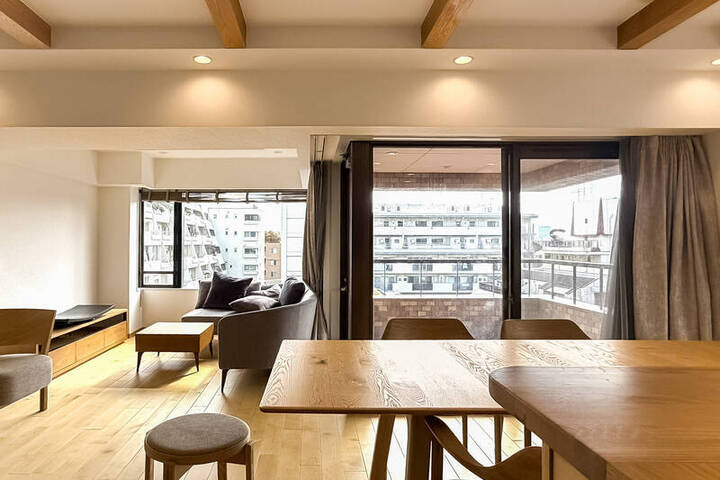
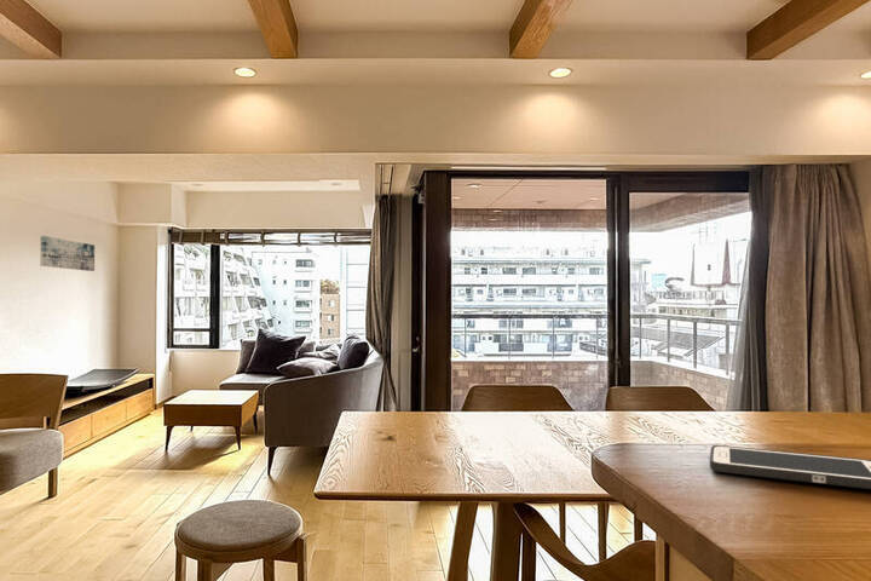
+ cell phone (794, 466)
+ wall art (69, 254)
